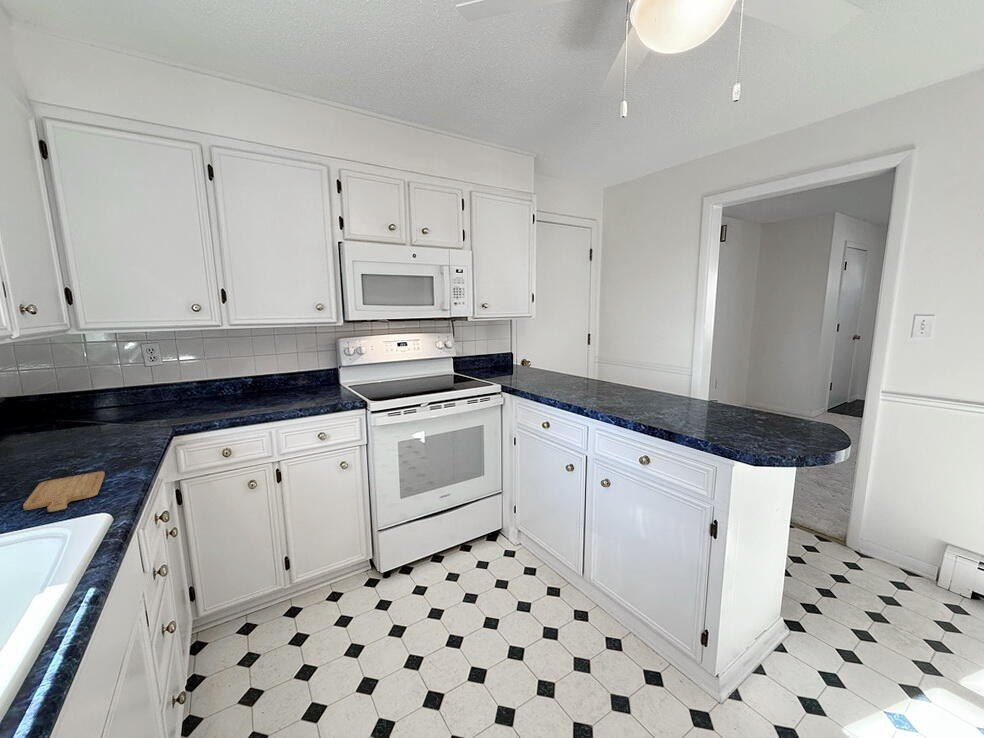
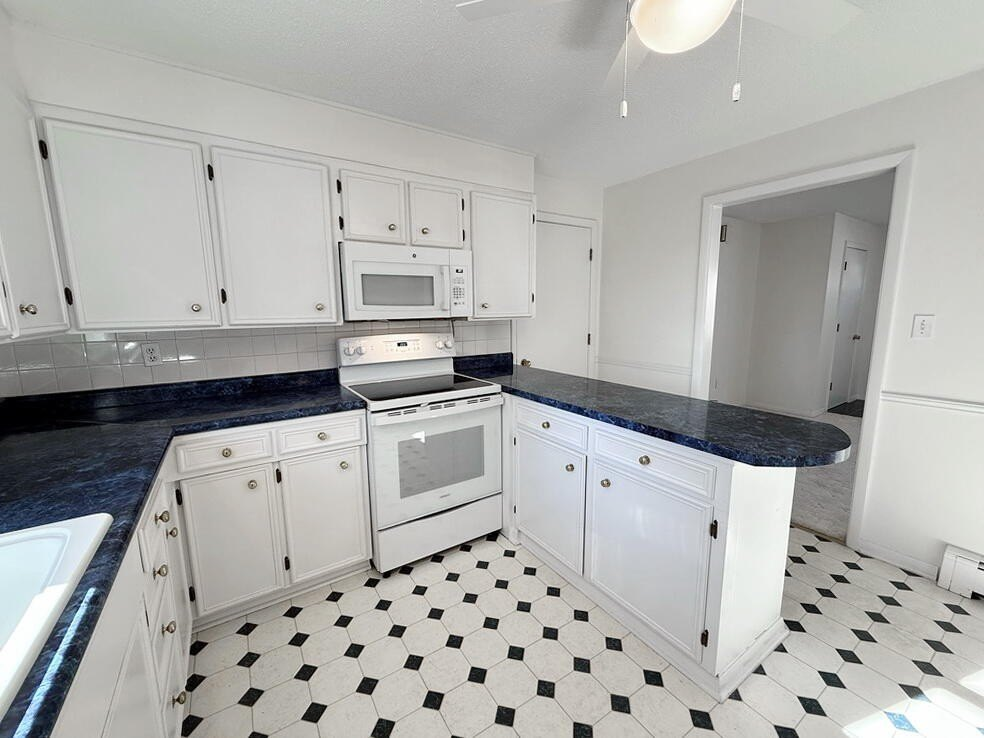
- chopping board (66, 491)
